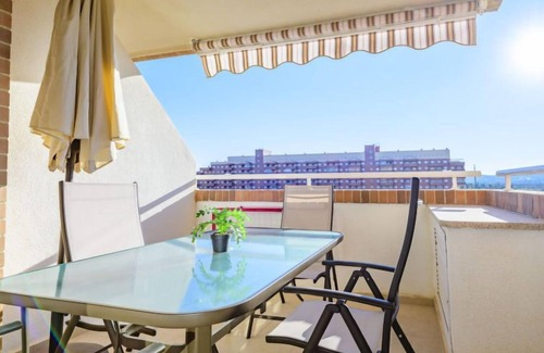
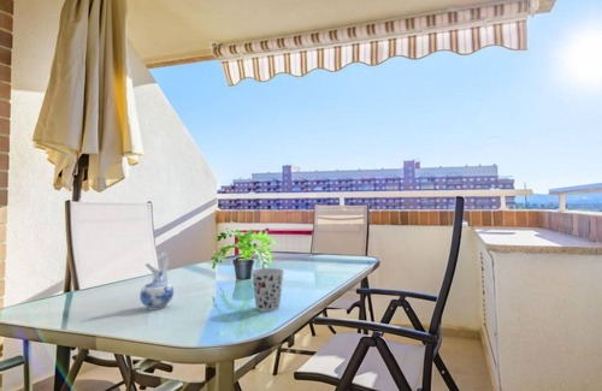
+ cup (267, 289)
+ ceramic pitcher (157, 280)
